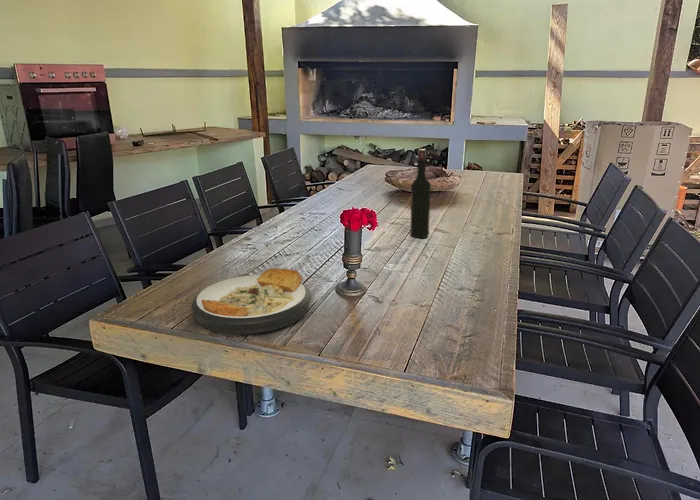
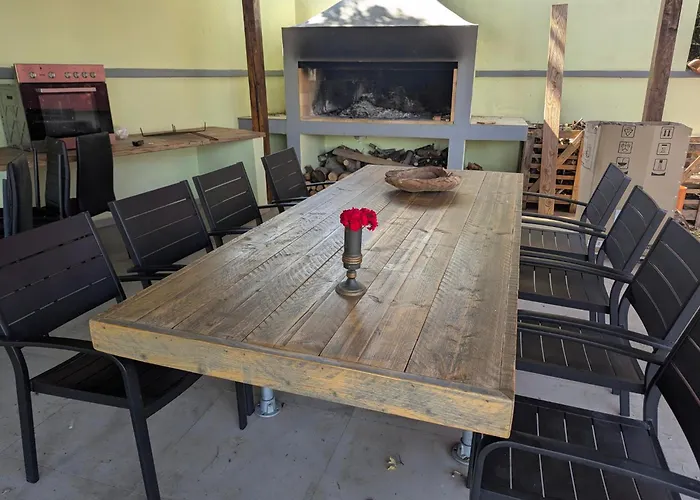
- plate (252, 297)
- wine bottle (420, 193)
